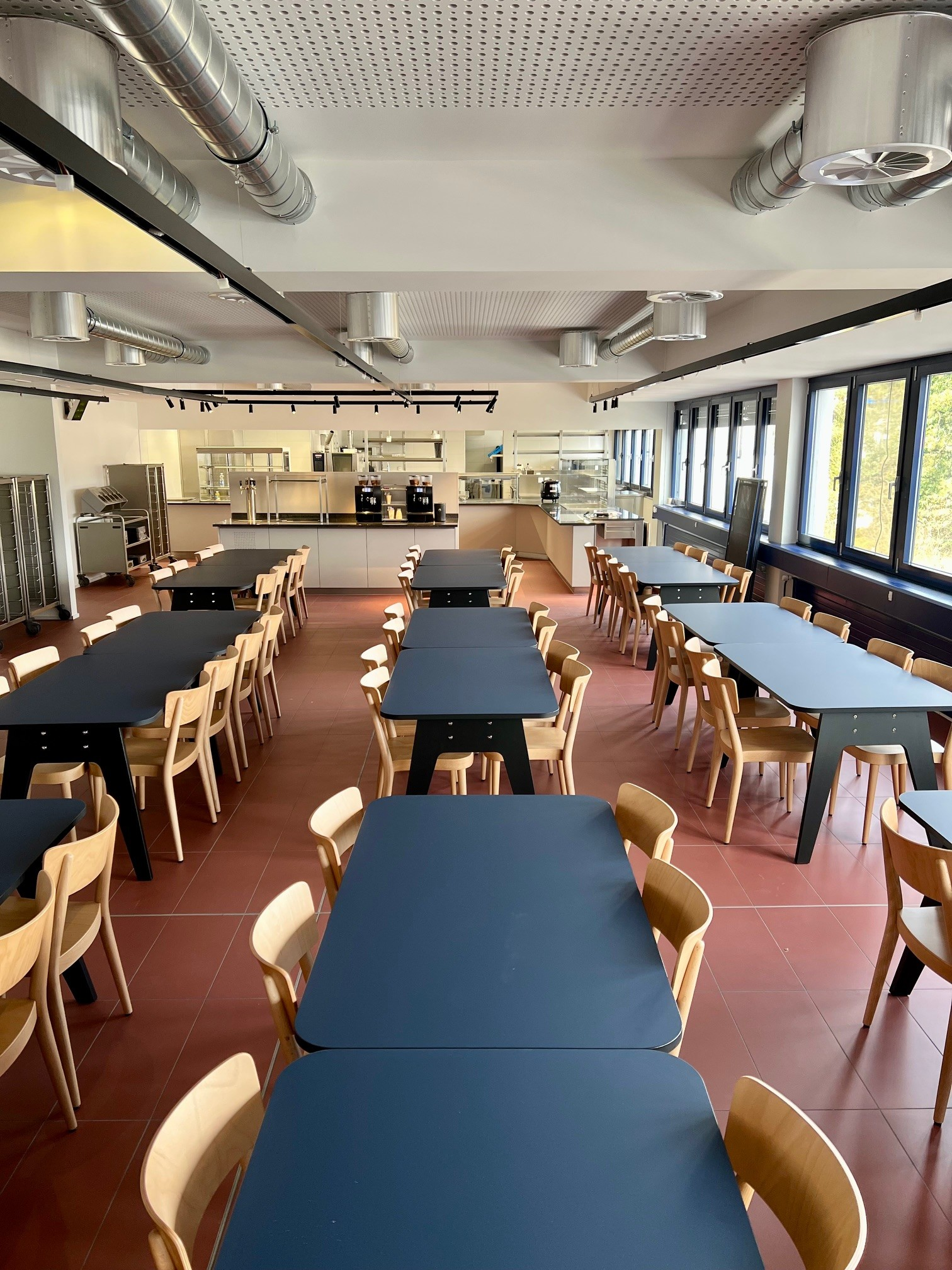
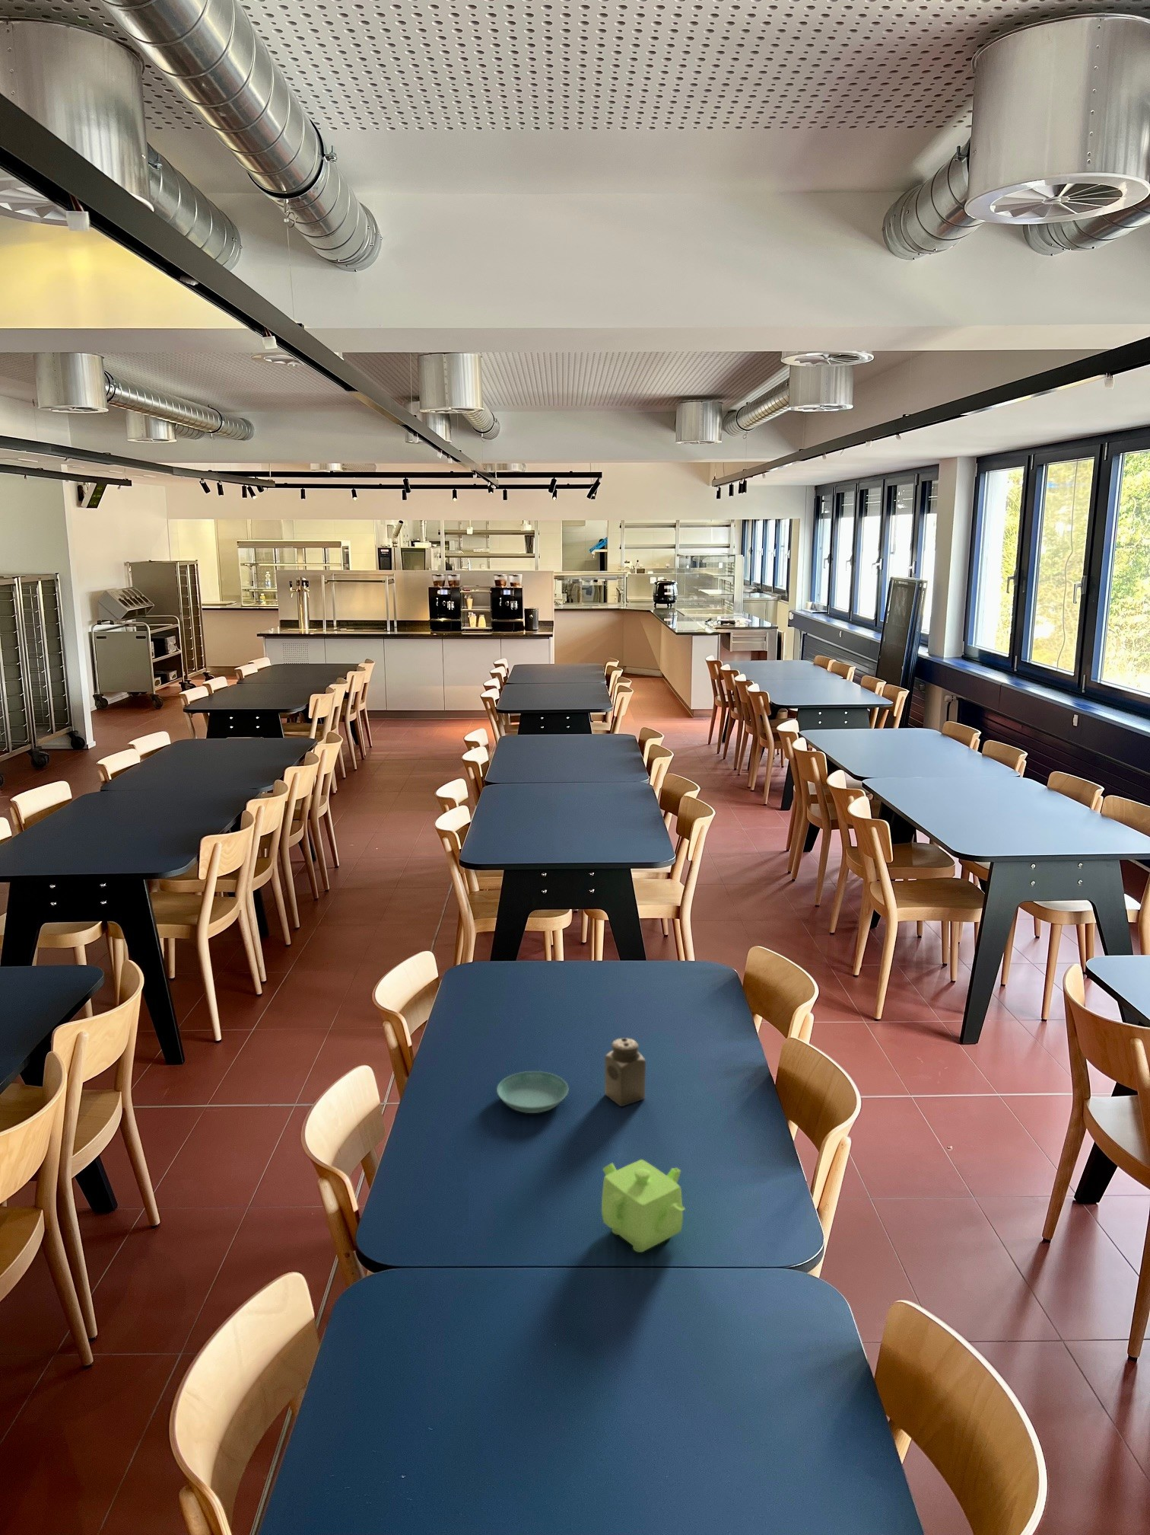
+ teapot (645, 1203)
+ salt shaker (625, 1068)
+ saucer (533, 1094)
